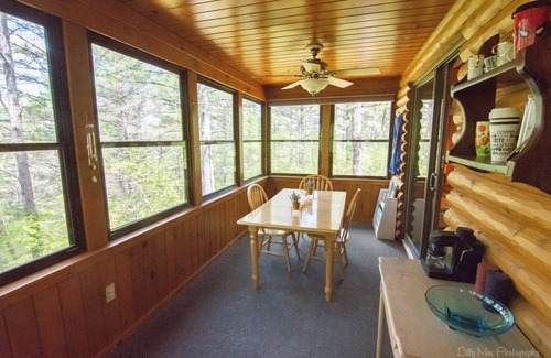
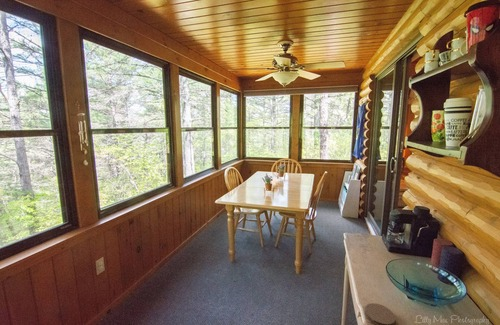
+ coaster (379, 314)
